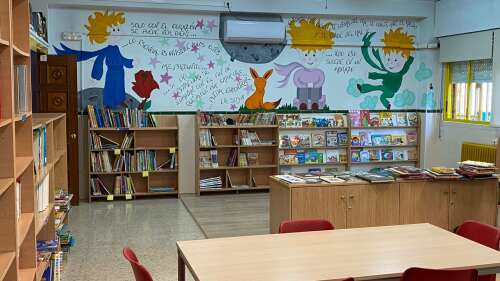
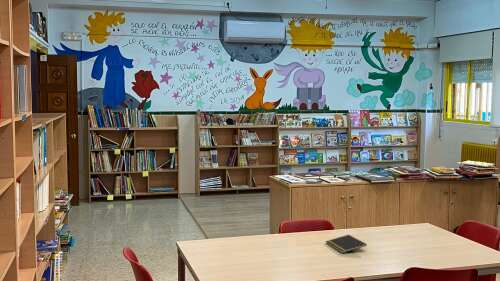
+ notepad (345, 243)
